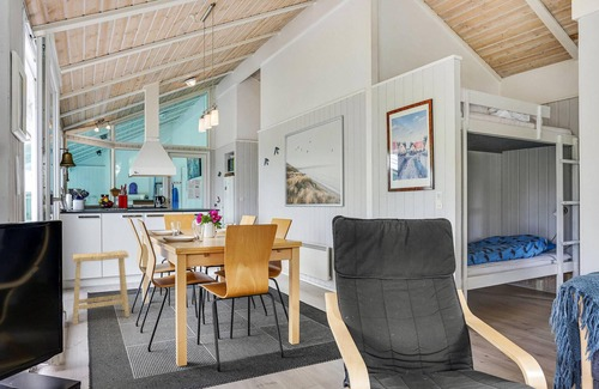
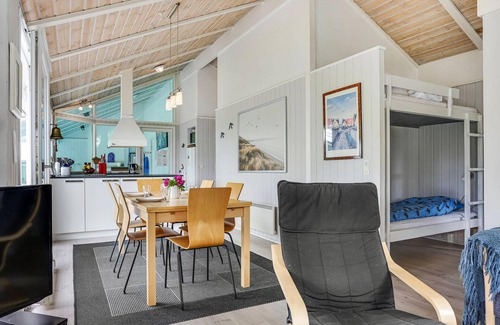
- stool (101, 297)
